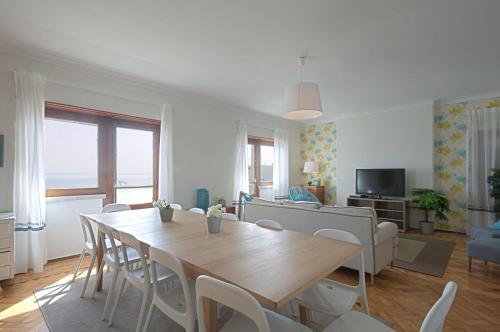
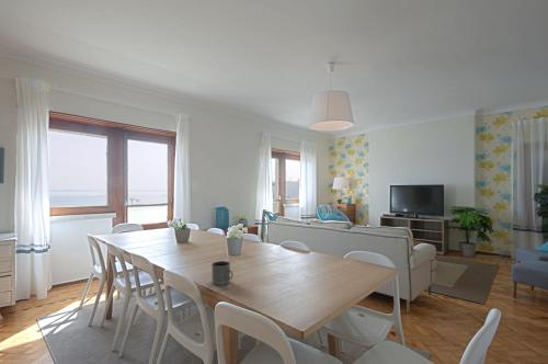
+ mug (222, 273)
